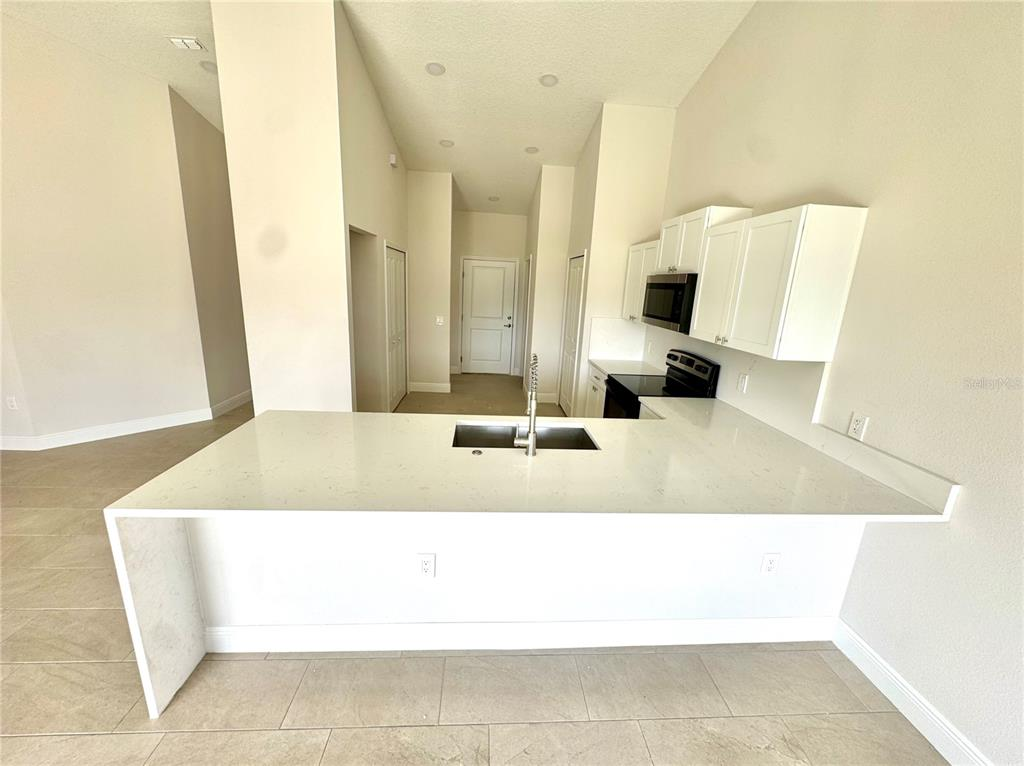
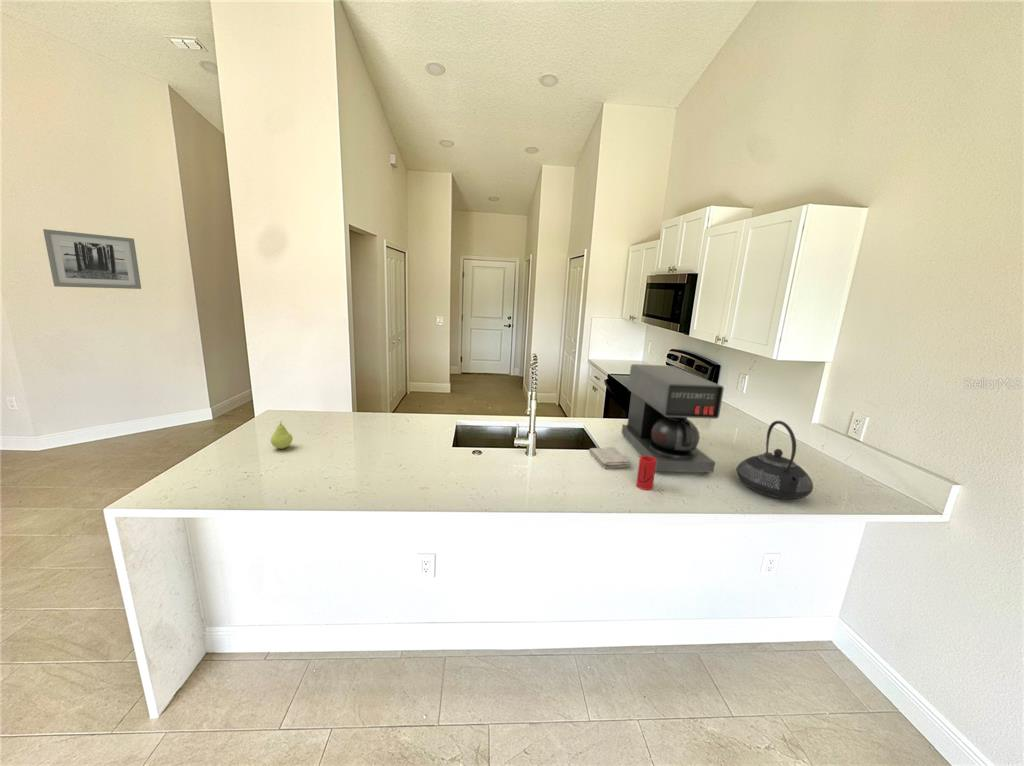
+ teapot (779, 458)
+ washcloth (608, 456)
+ fruit (281, 434)
+ wall art (95, 261)
+ coffee maker (666, 414)
+ cup (646, 472)
